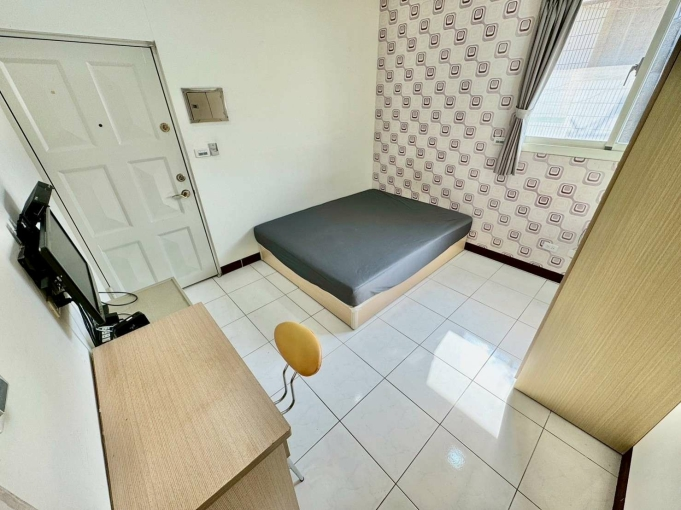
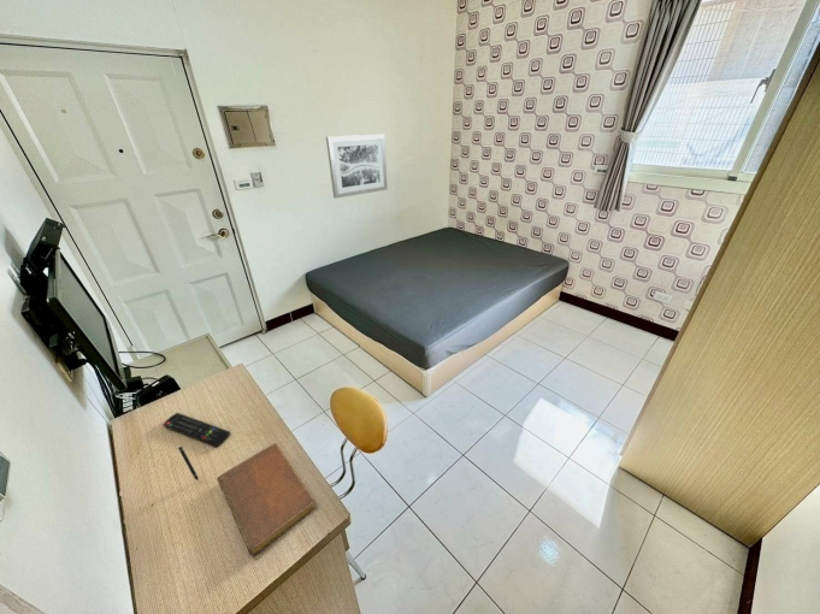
+ pen (189, 464)
+ remote control (195, 429)
+ notebook (265, 491)
+ wall art (359, 165)
